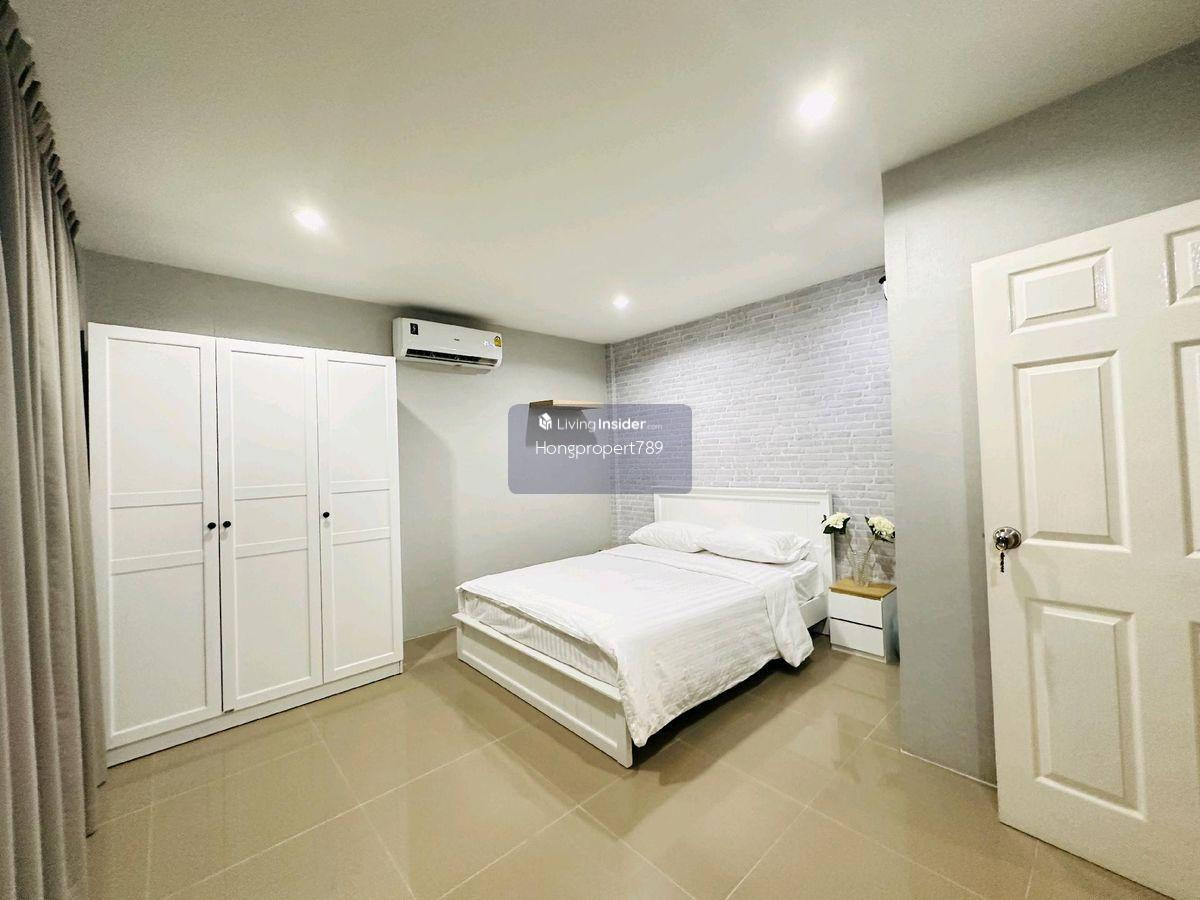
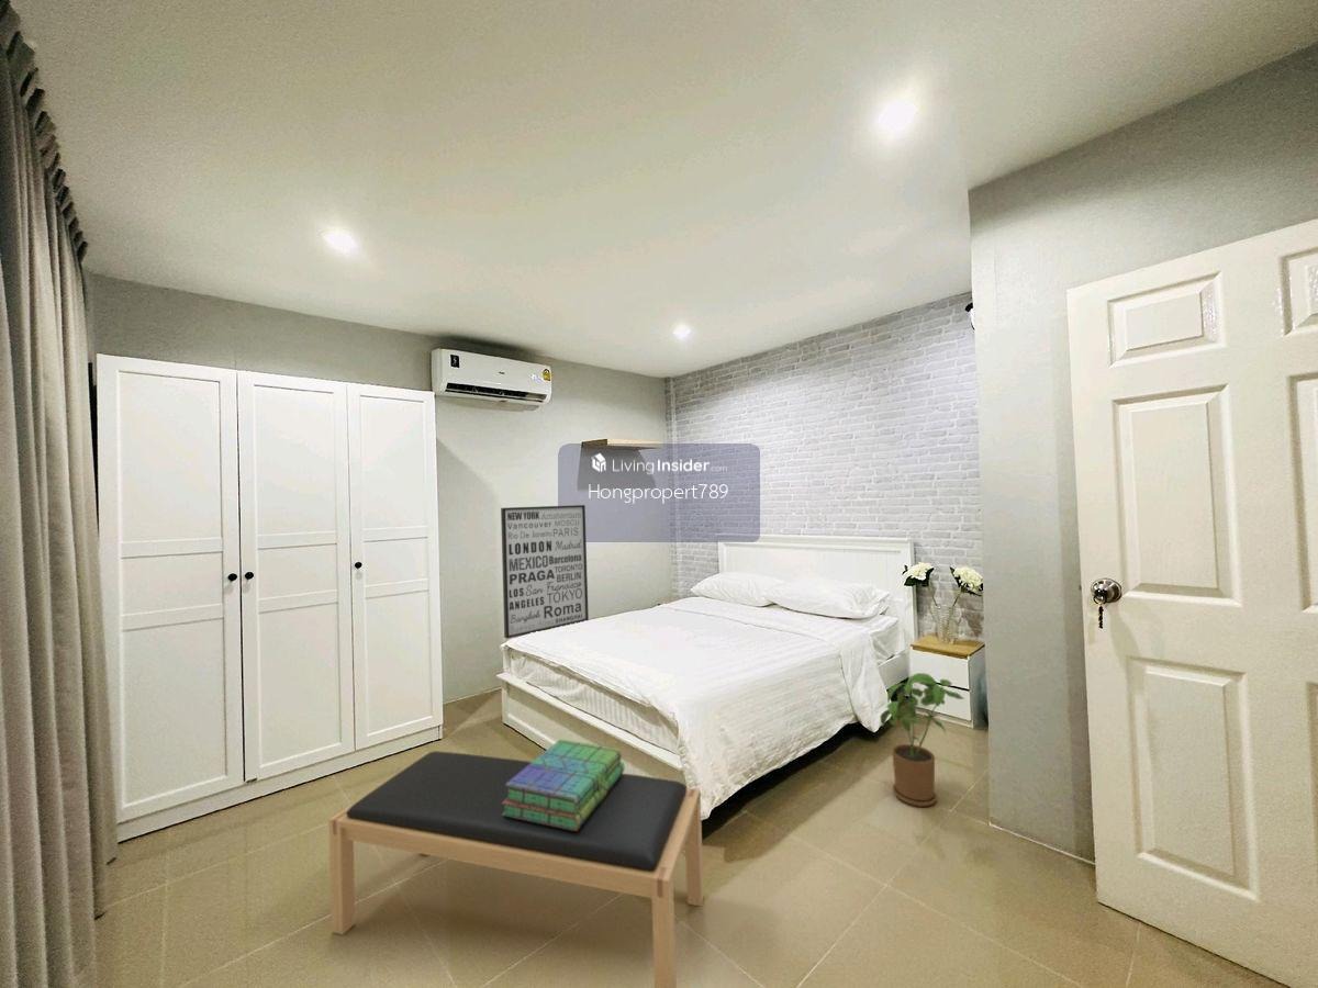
+ house plant (913, 734)
+ wall art (547, 566)
+ stack of books (567, 778)
+ bench (521, 851)
